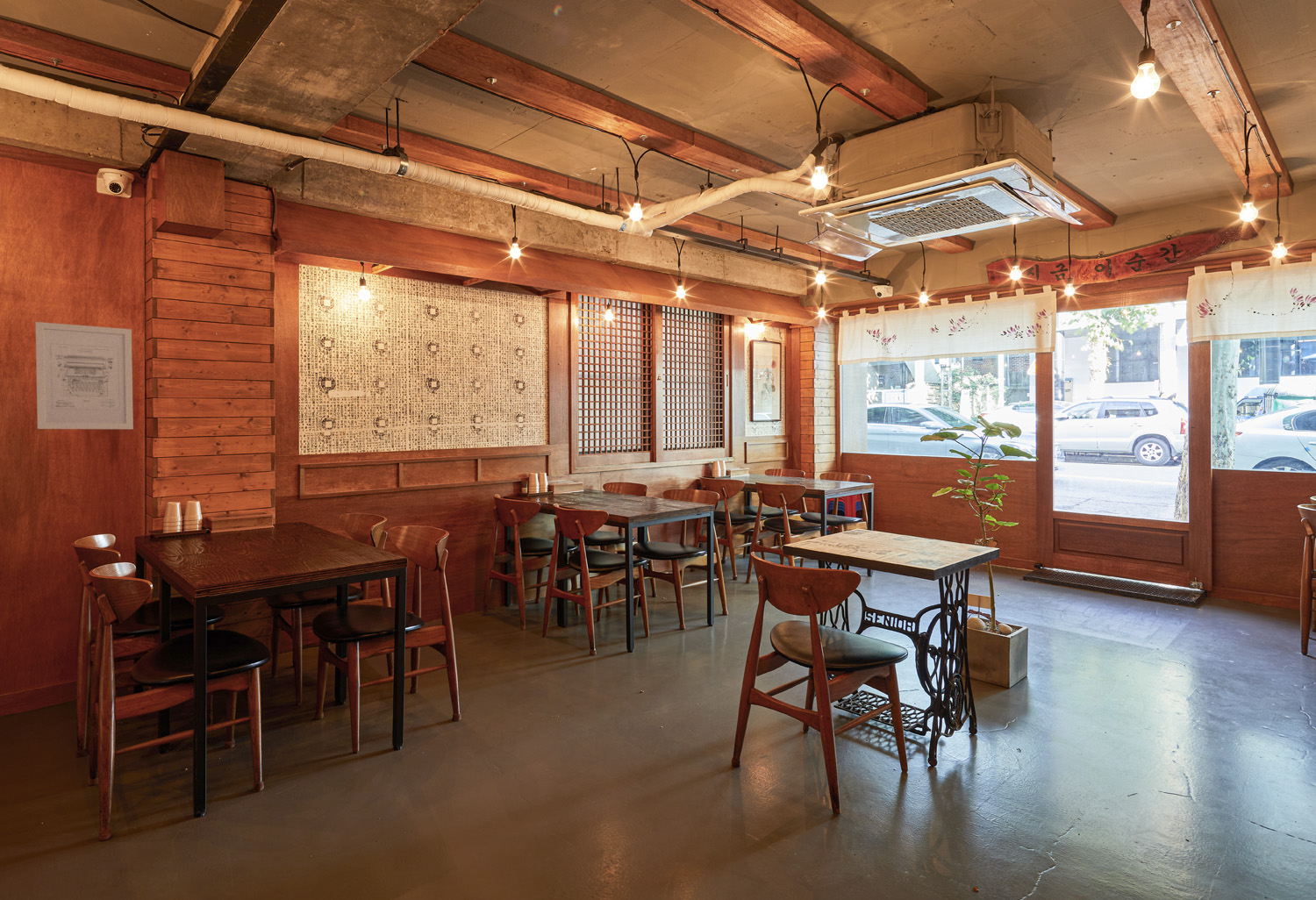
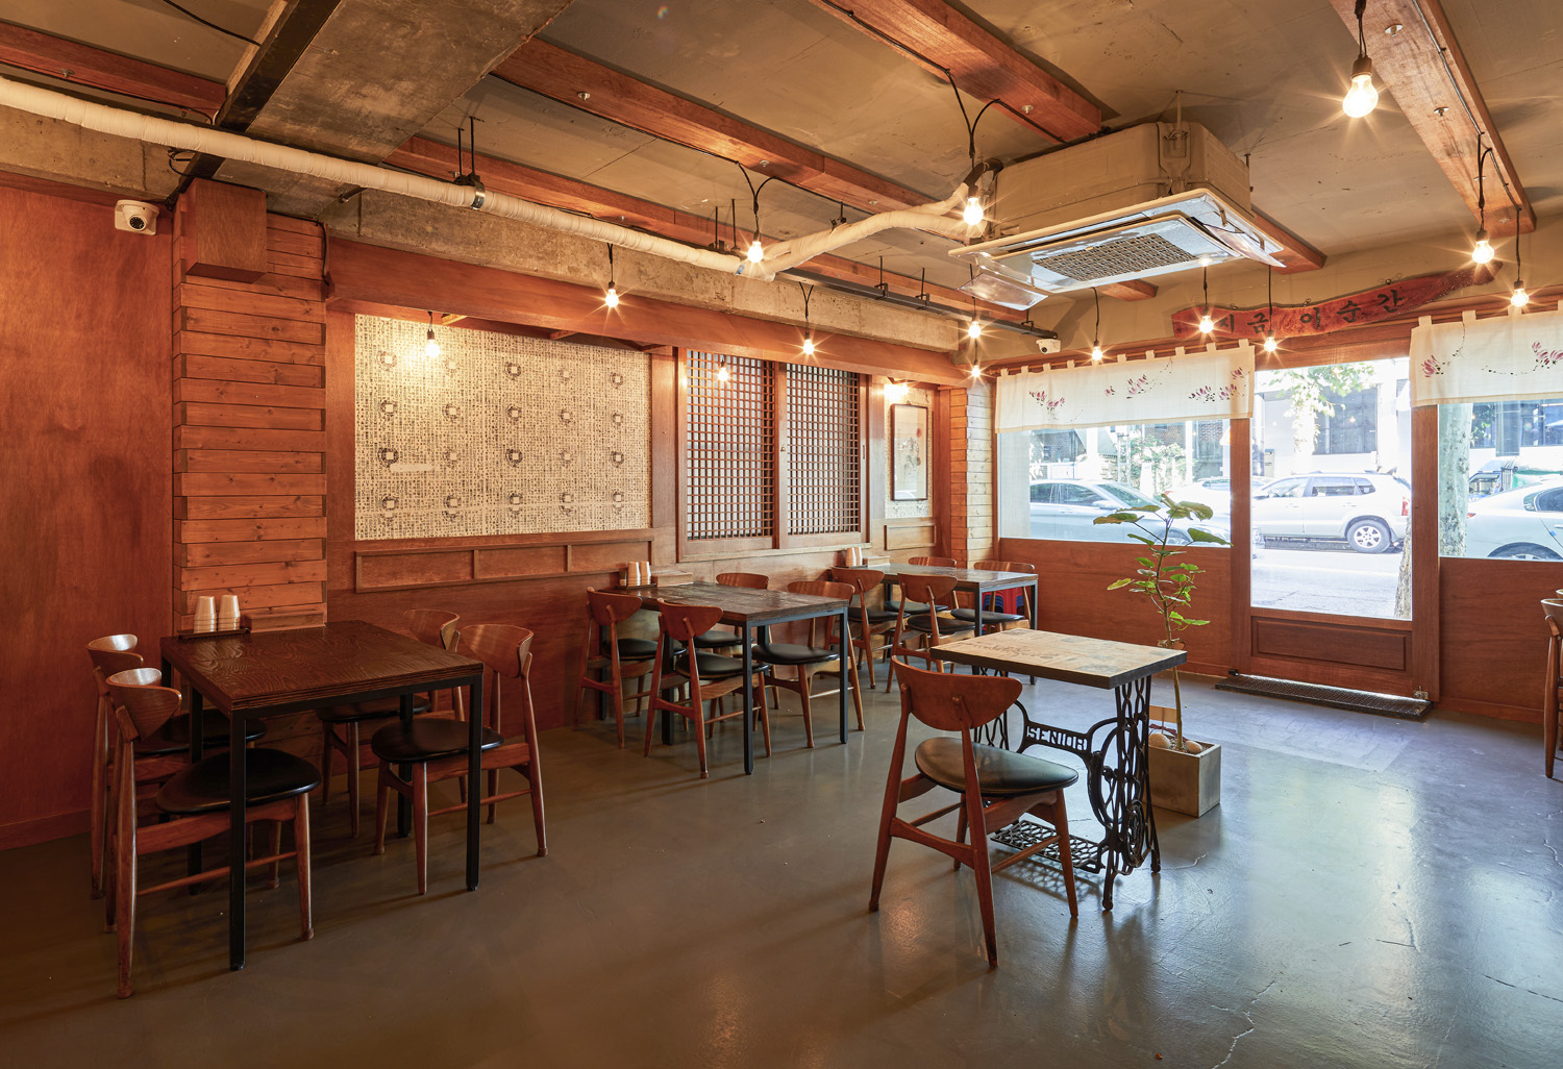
- wall art (86, 377)
